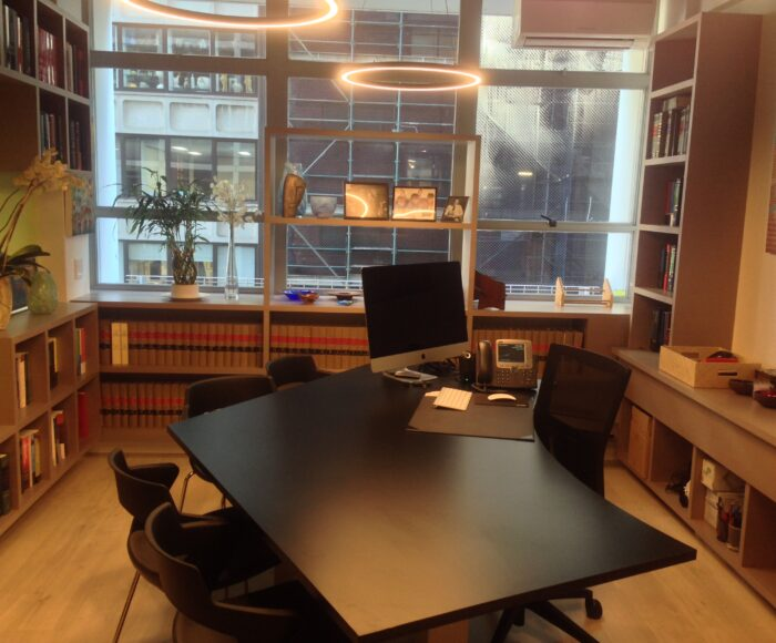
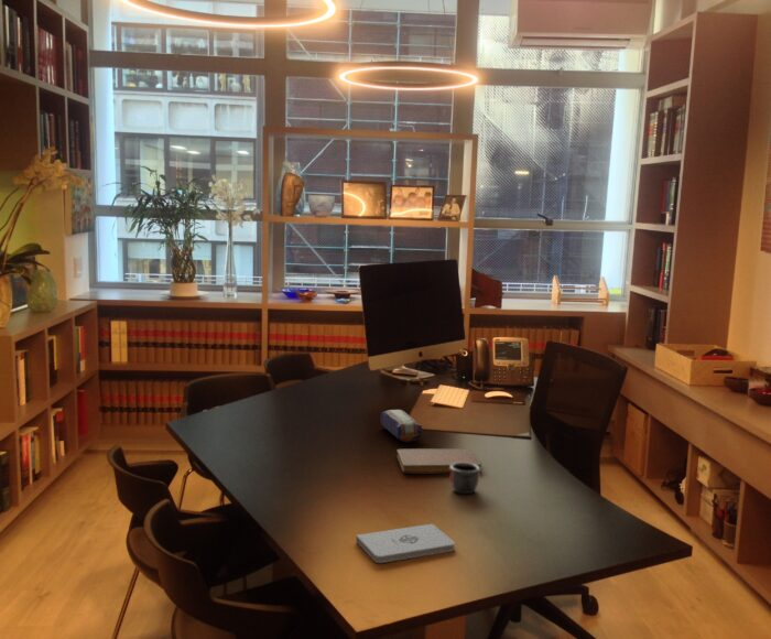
+ notepad (405, 542)
+ notebook (437, 459)
+ pencil case (400, 424)
+ mug (464, 477)
